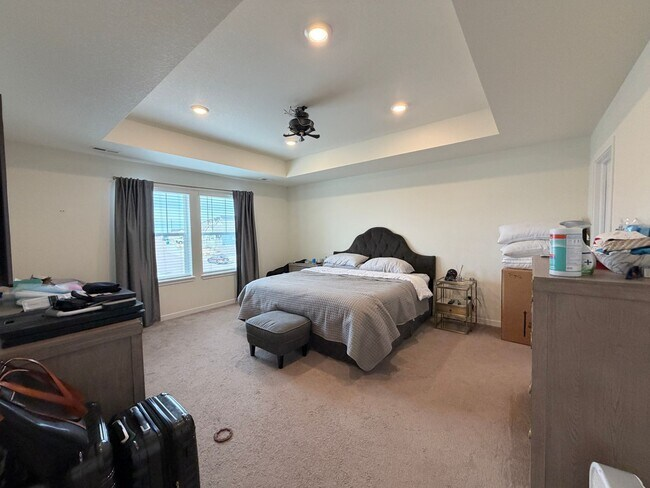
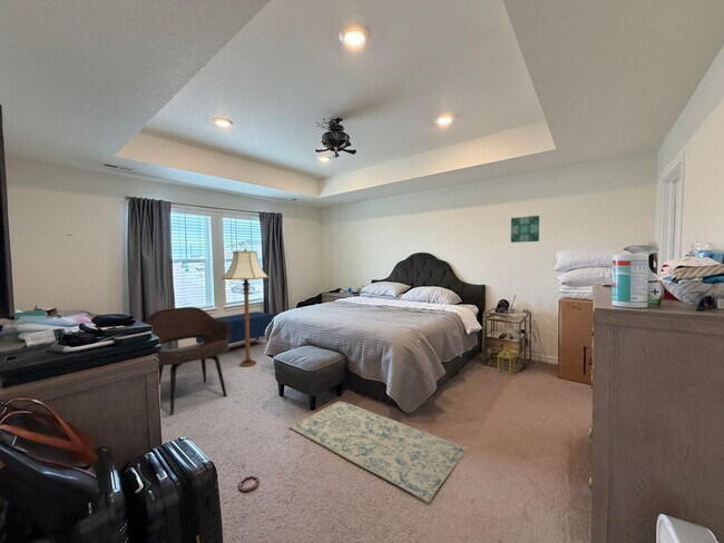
+ wall art (525, 229)
+ armchair (187, 353)
+ floor lamp (246, 306)
+ rug (372, 436)
+ lantern (506, 357)
+ bench (236, 332)
